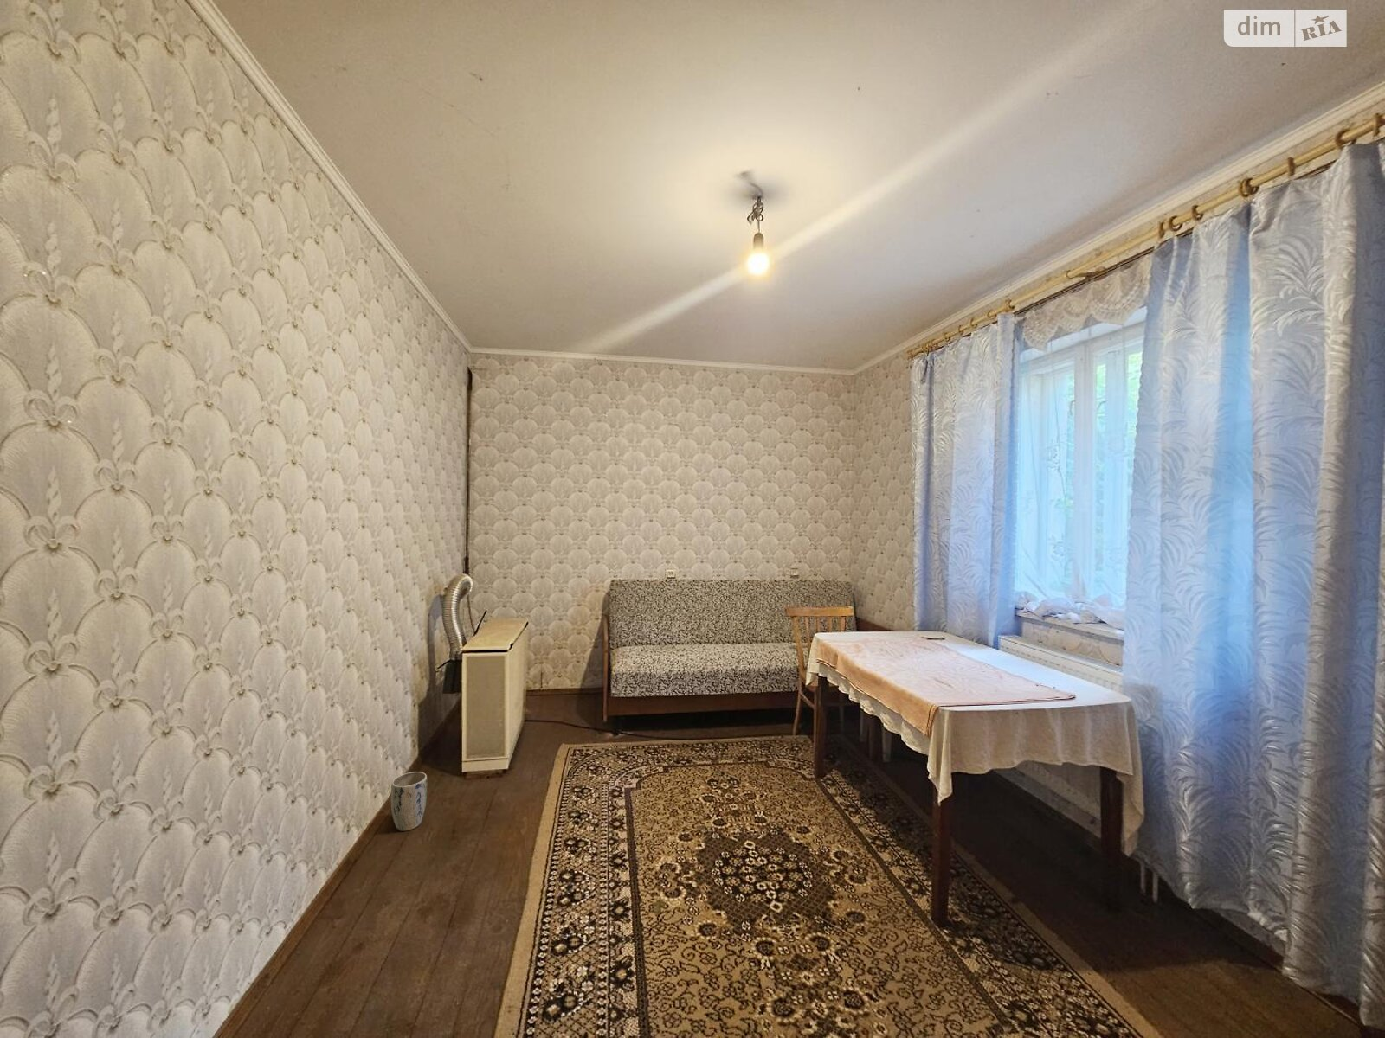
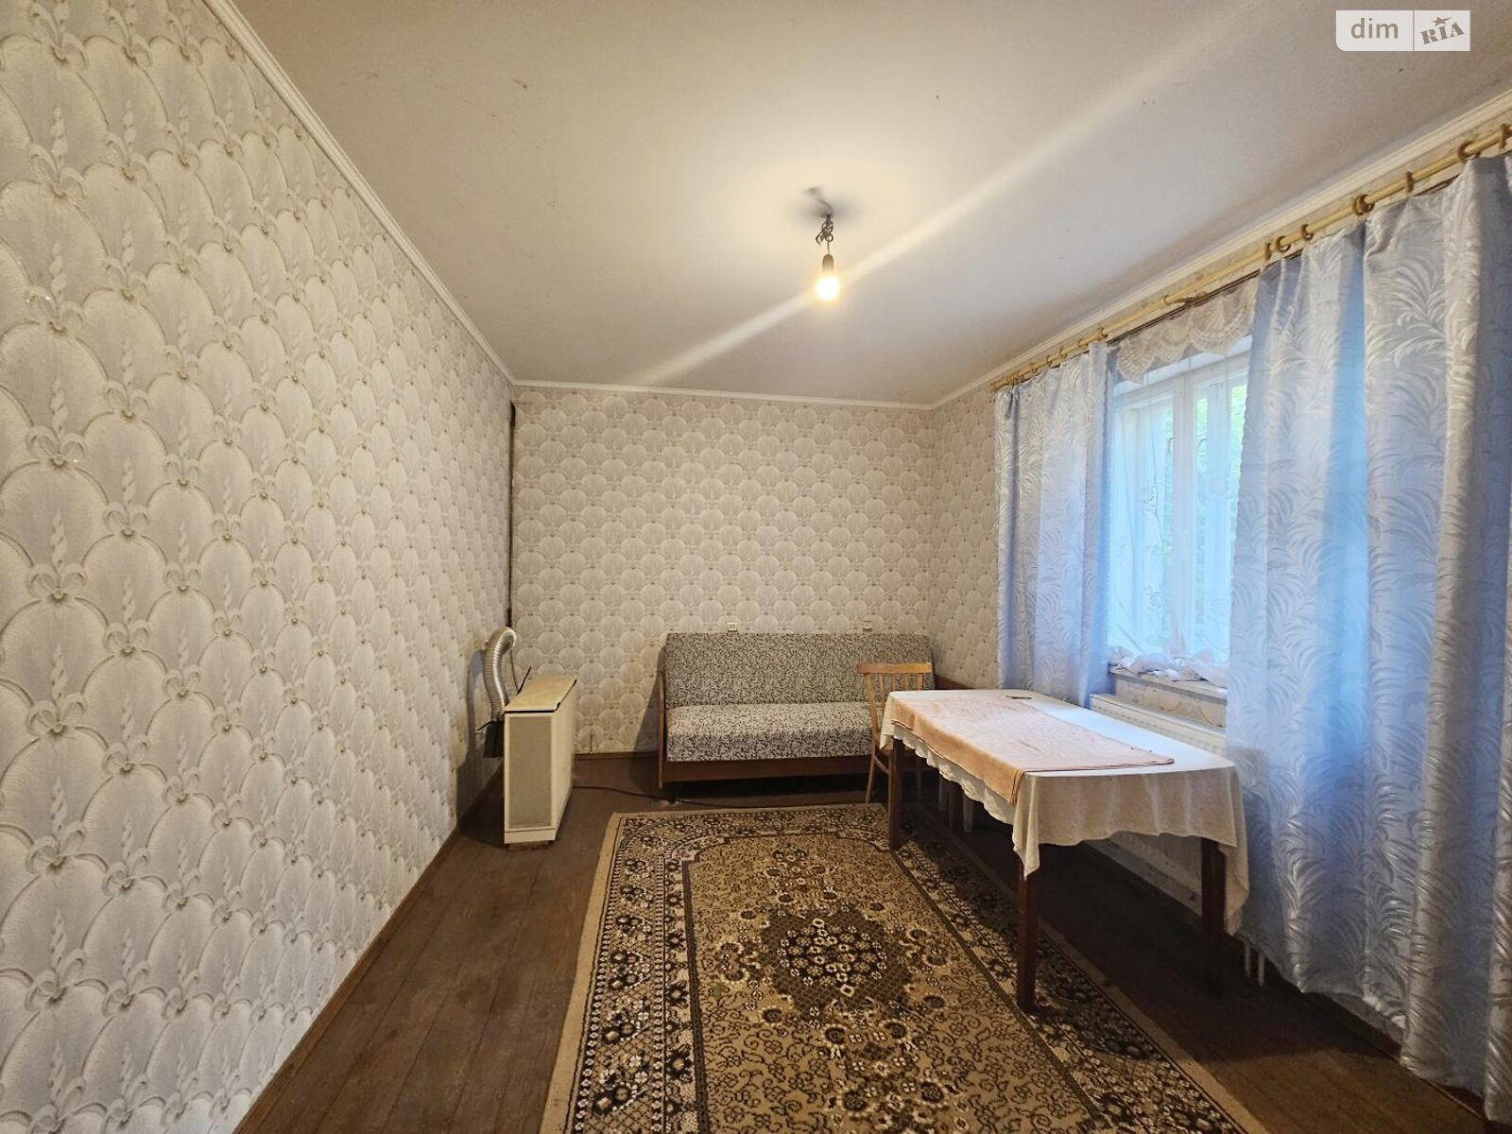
- plant pot (409, 801)
